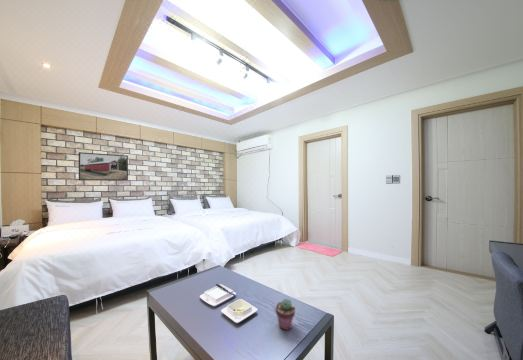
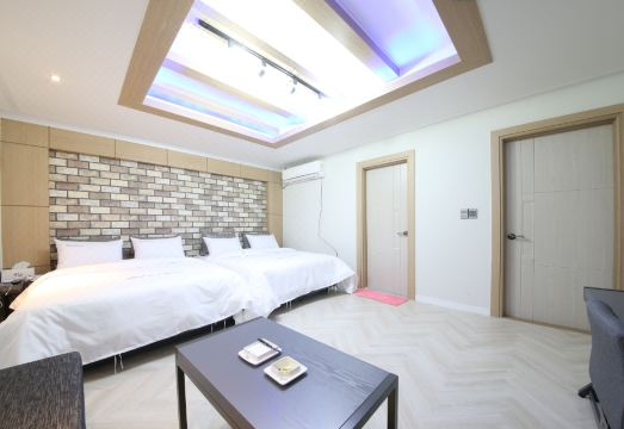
- potted succulent (285, 312)
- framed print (104, 167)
